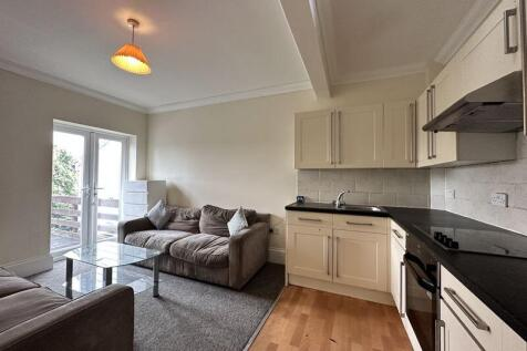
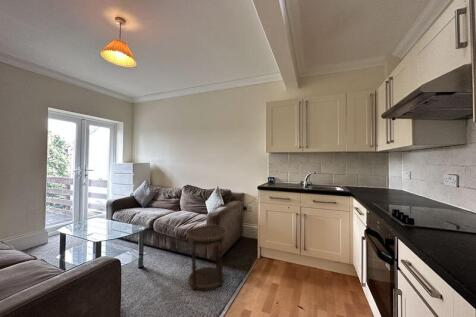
+ side table (207, 246)
